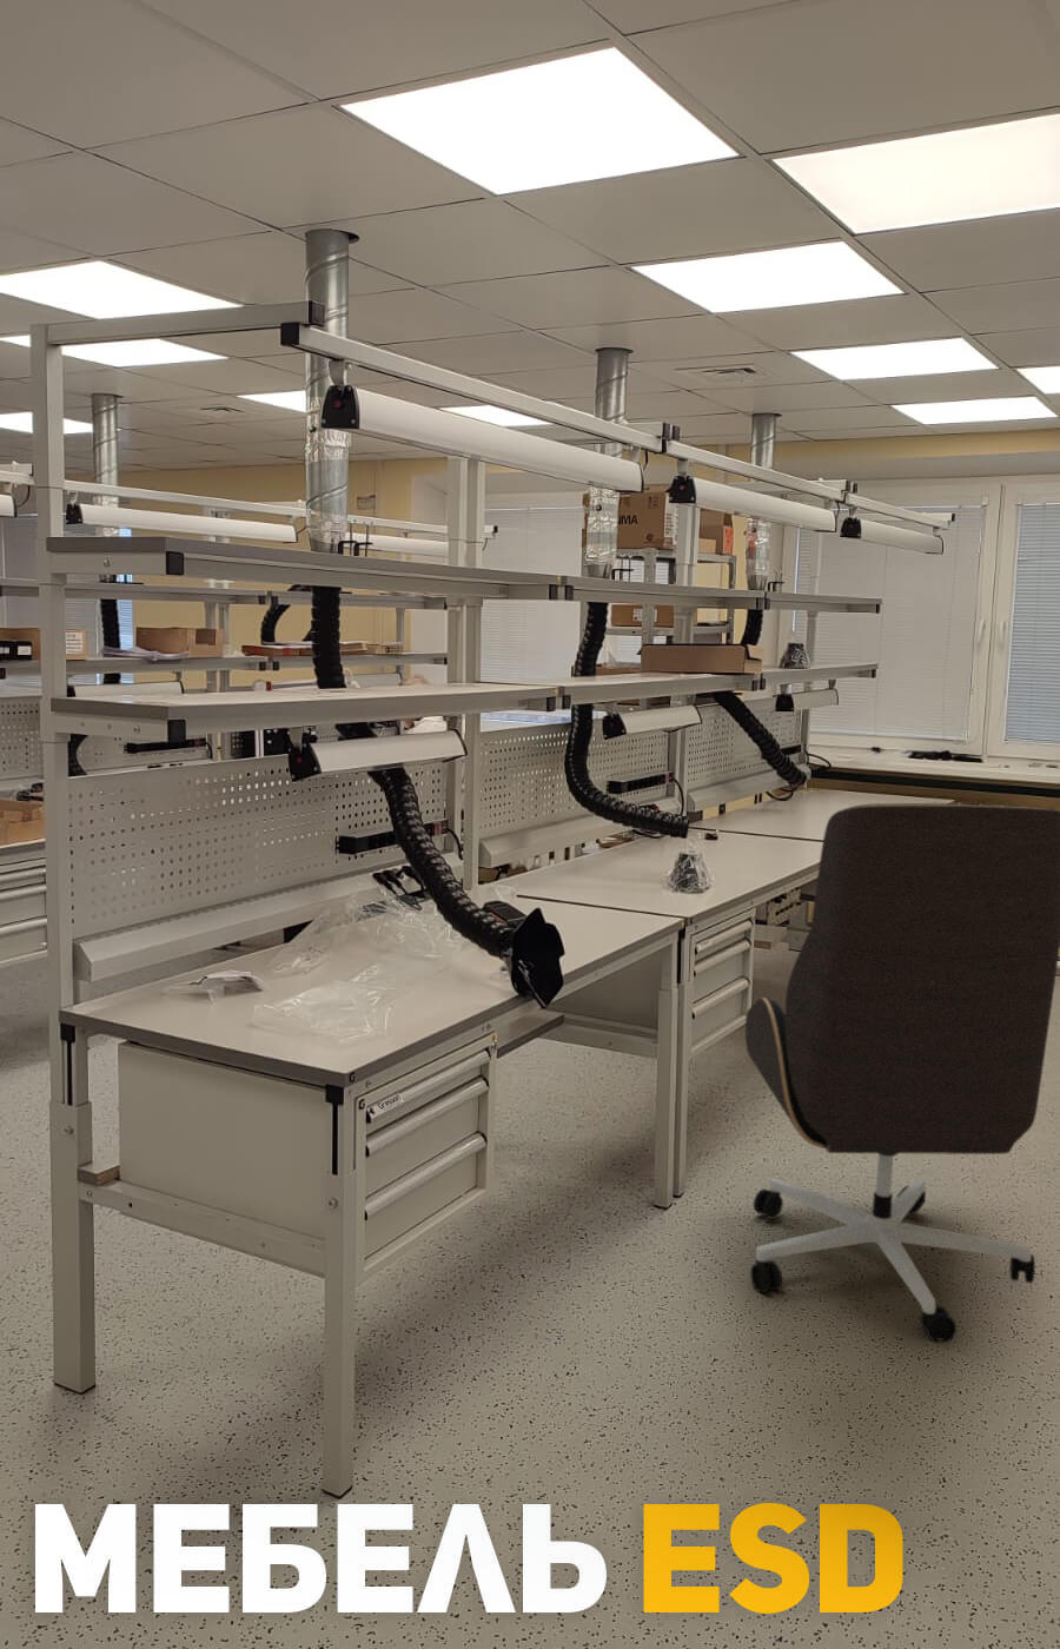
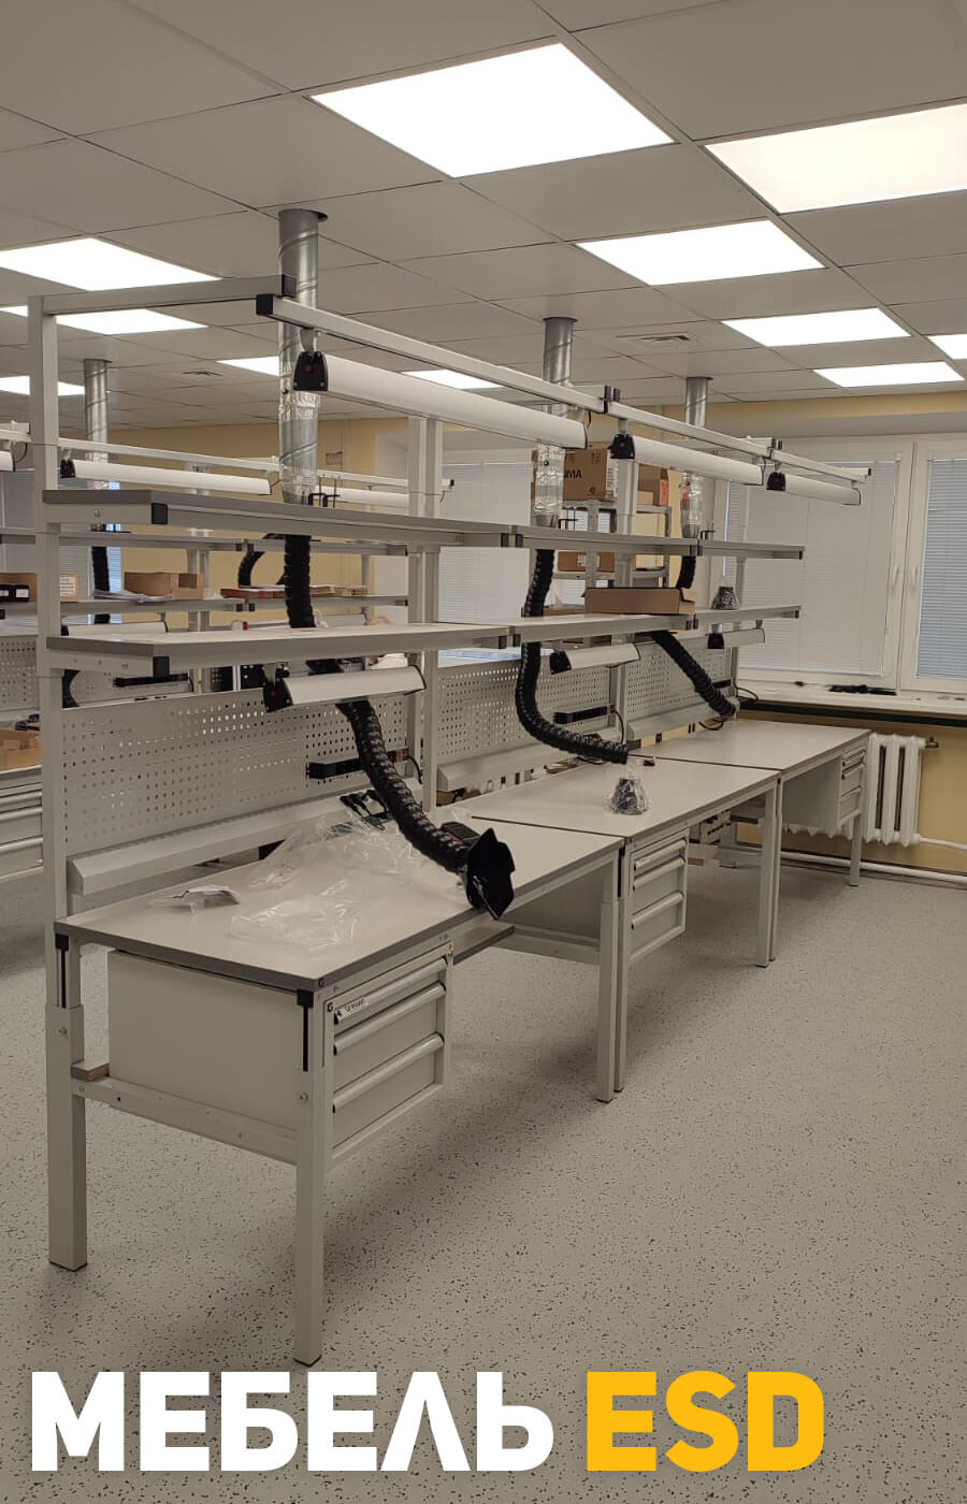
- office chair (900, 1032)
